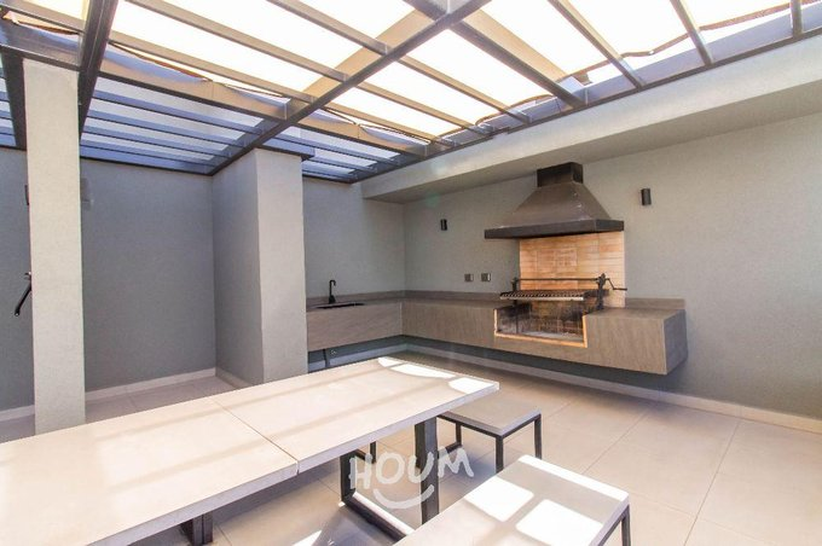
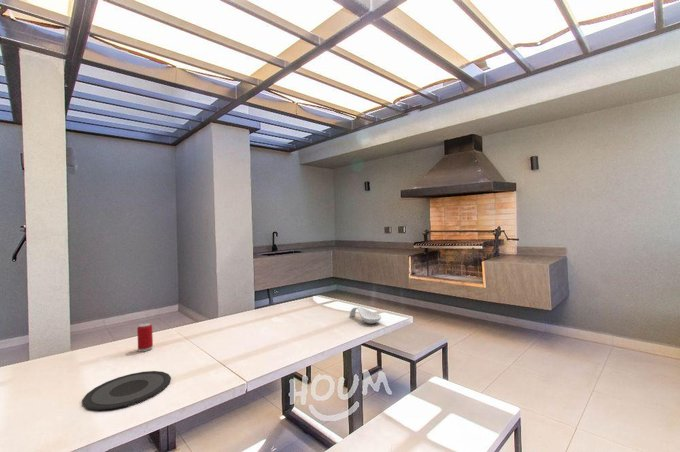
+ plate (129, 388)
+ spoon rest (364, 314)
+ beverage can (145, 336)
